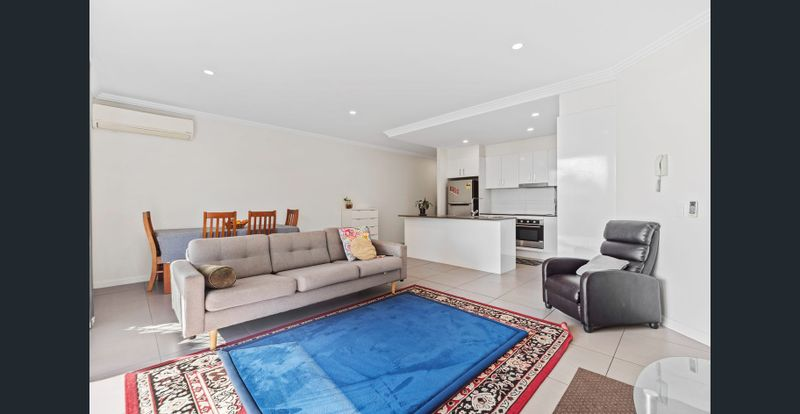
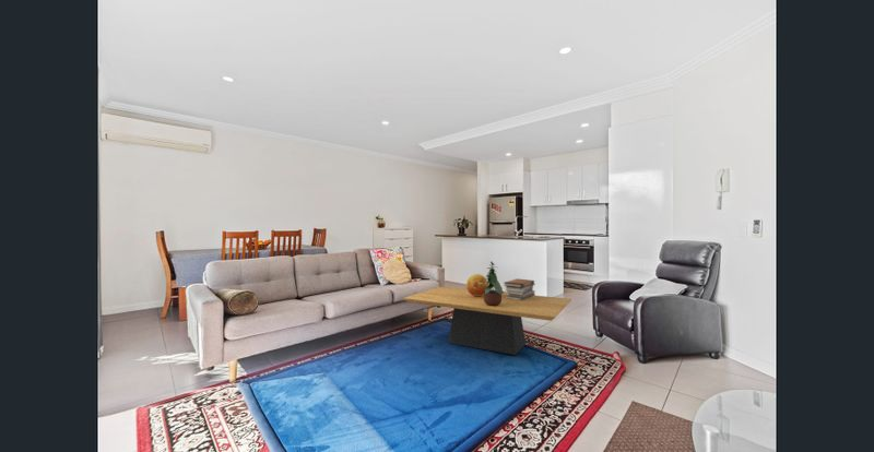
+ decorative sphere (476, 285)
+ coffee table (486, 320)
+ potted plant (493, 282)
+ book stack (519, 288)
